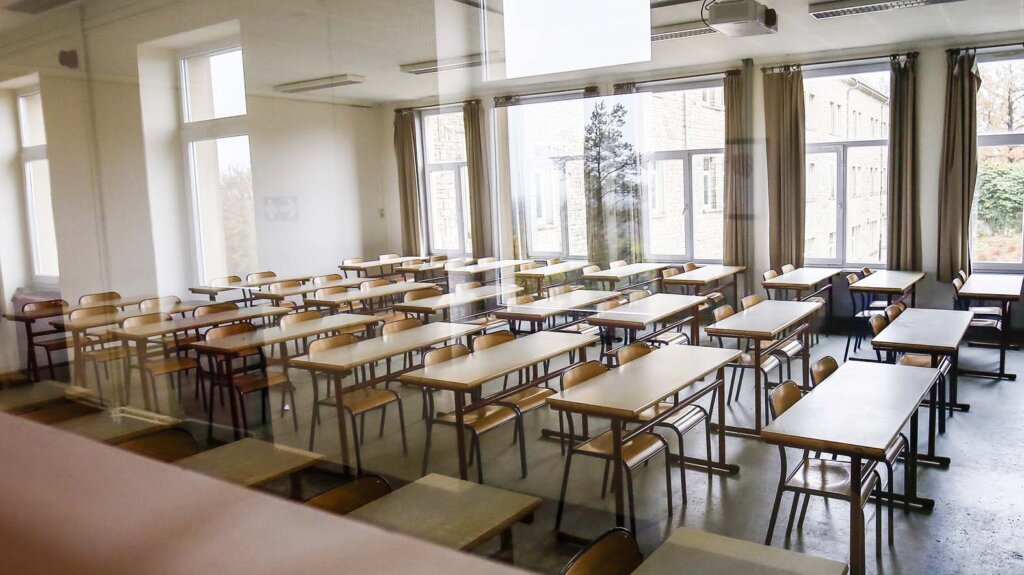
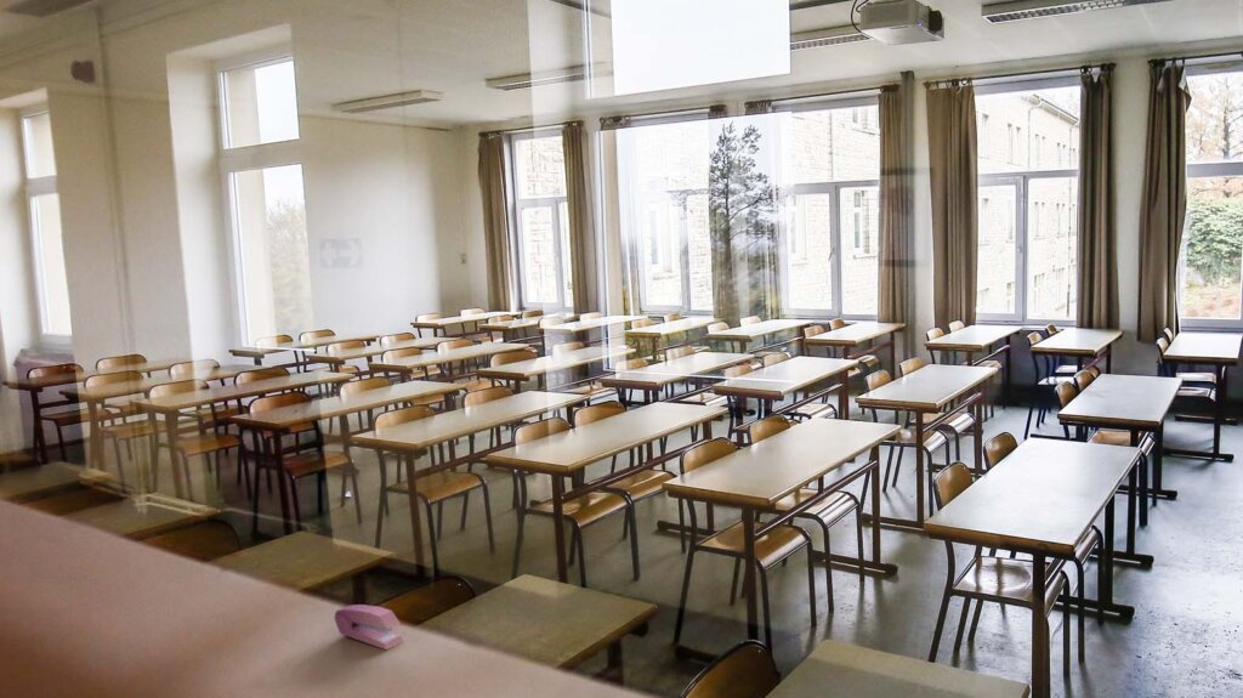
+ stapler (367, 622)
